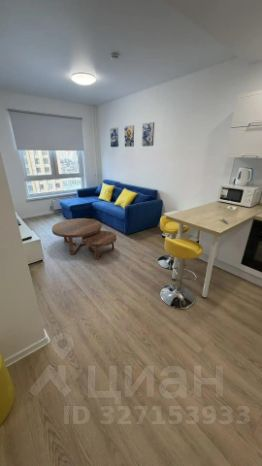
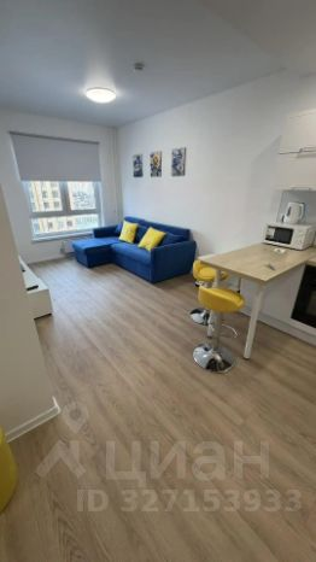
- coffee table (85, 237)
